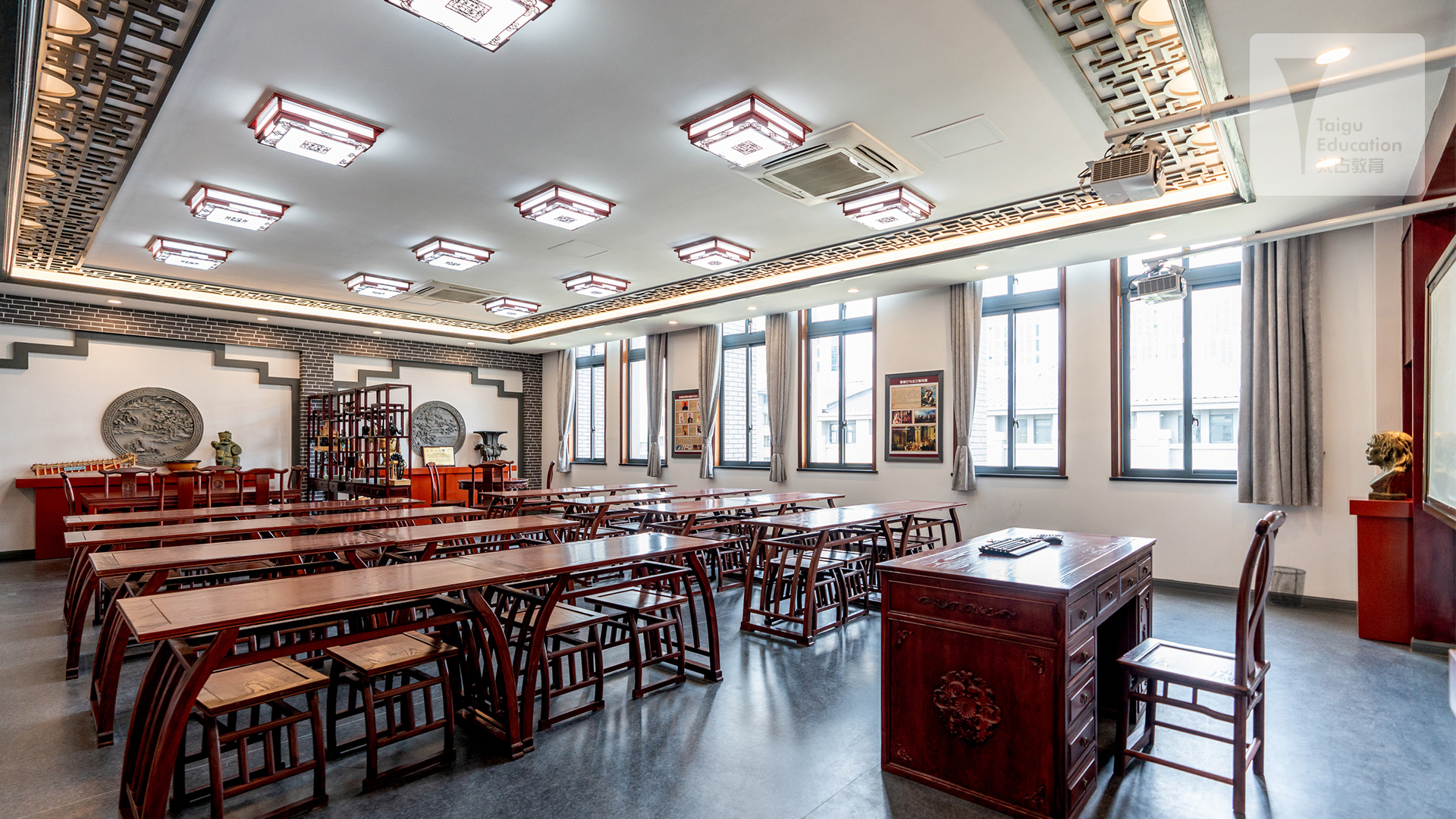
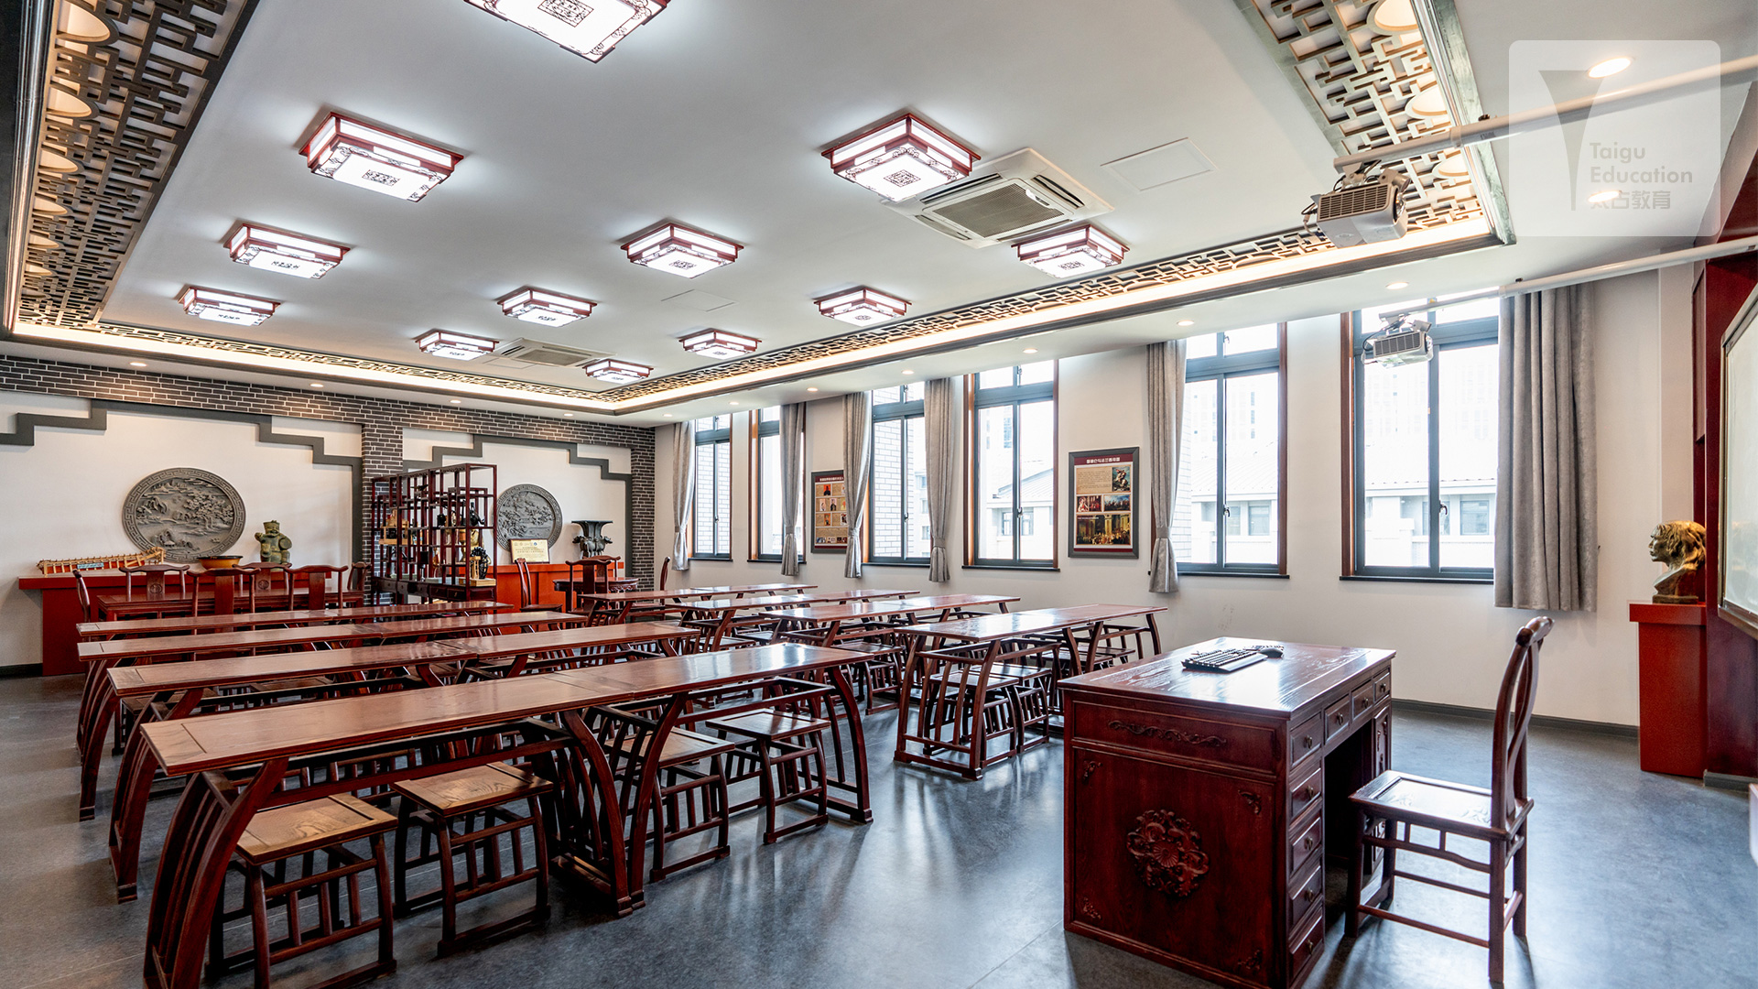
- waste bin (1285, 586)
